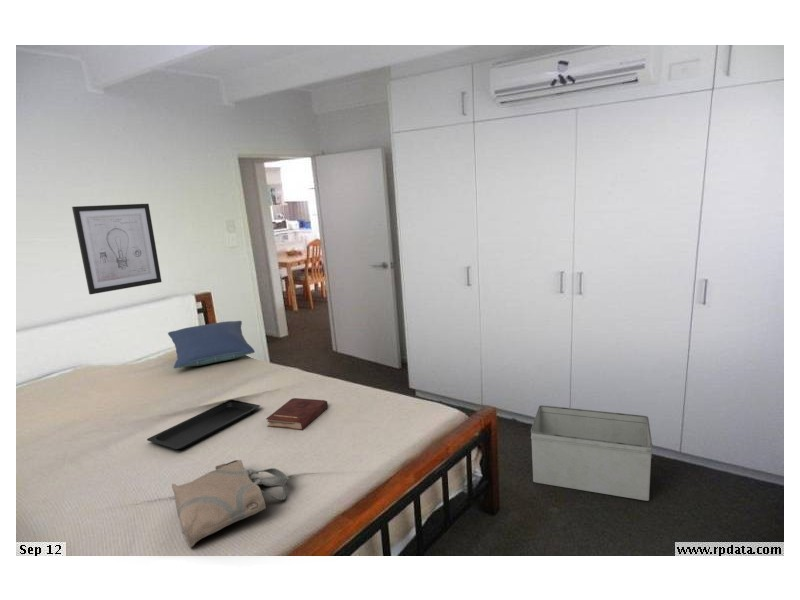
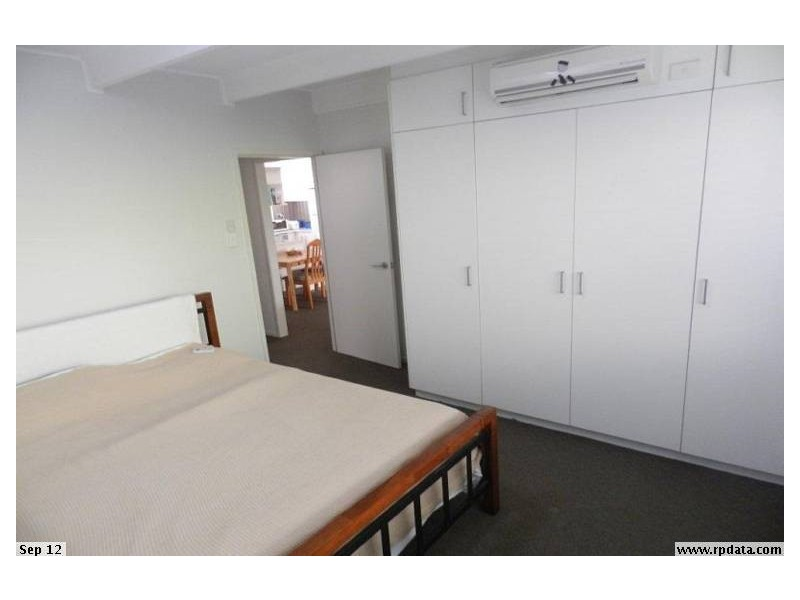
- tote bag (234, 489)
- serving tray (207, 423)
- wall art (120, 247)
- pillow (210, 342)
- hardback book (298, 413)
- storage bin (589, 450)
